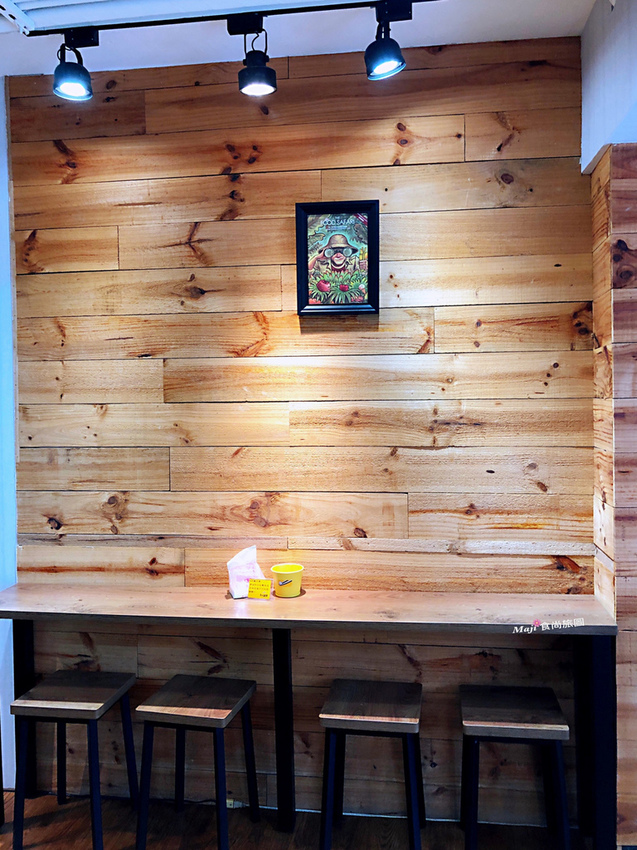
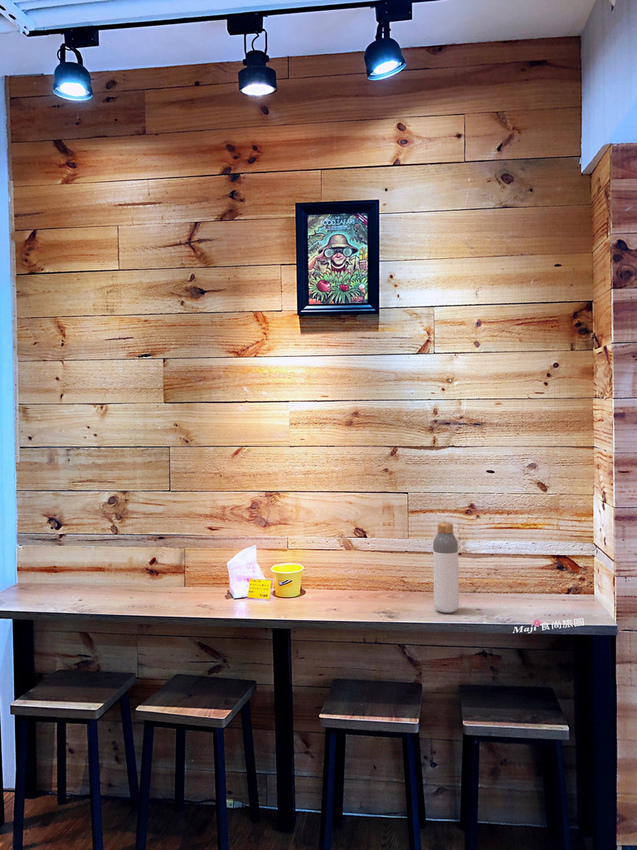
+ bottle (445, 567)
